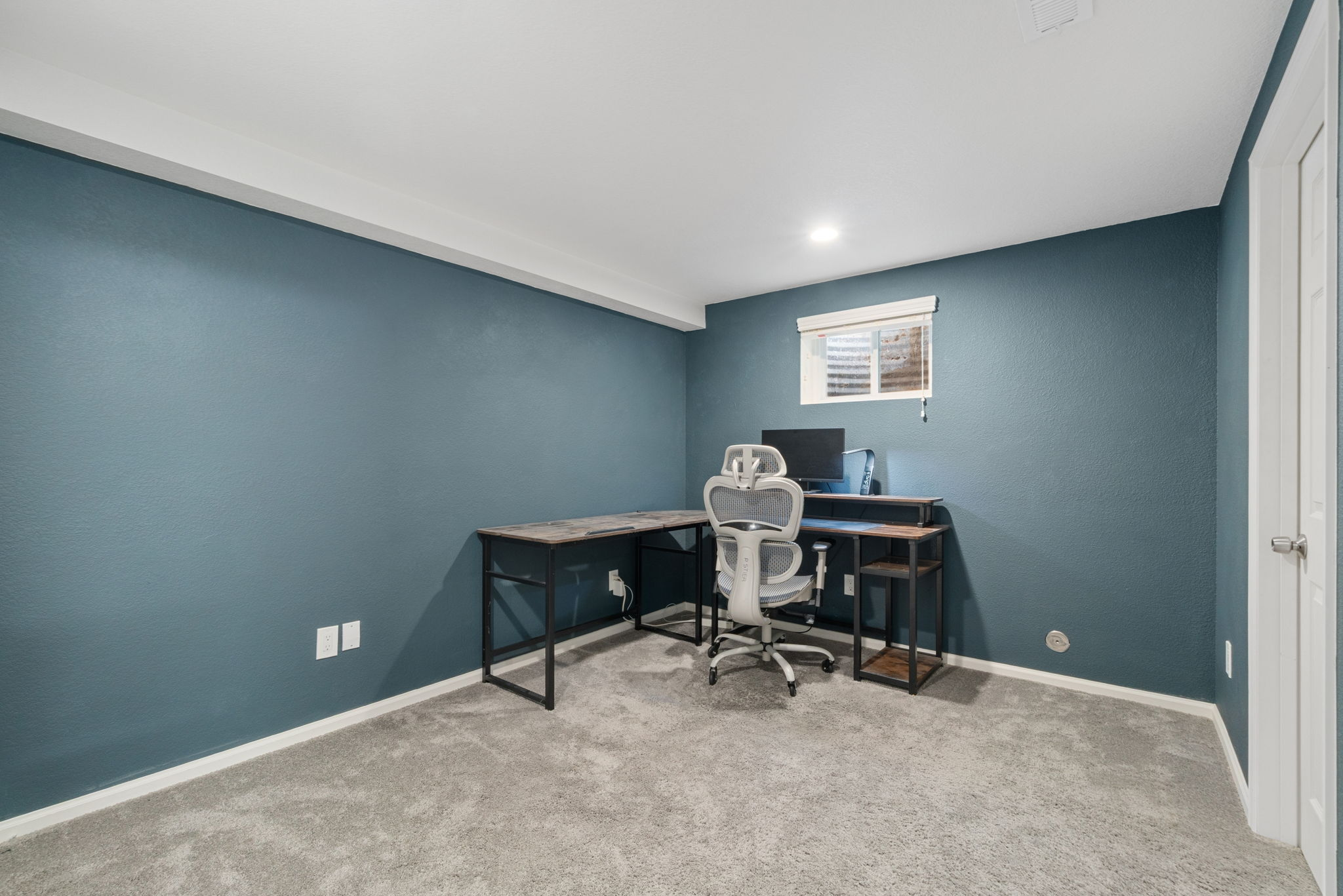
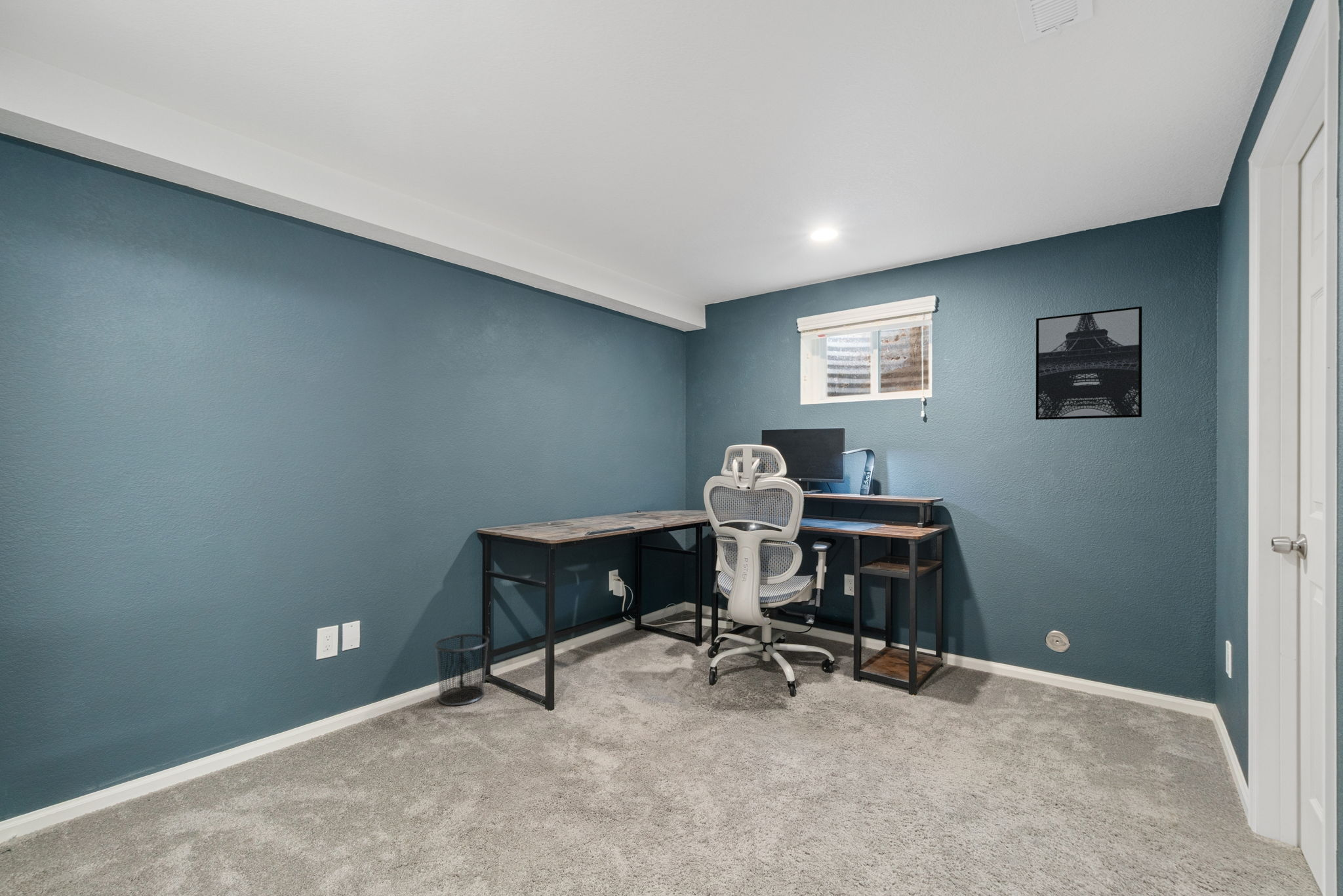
+ waste bin (462, 669)
+ wall art (1087, 366)
